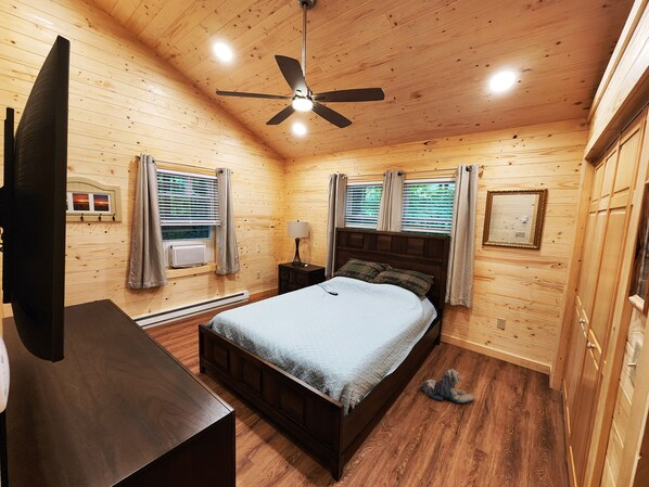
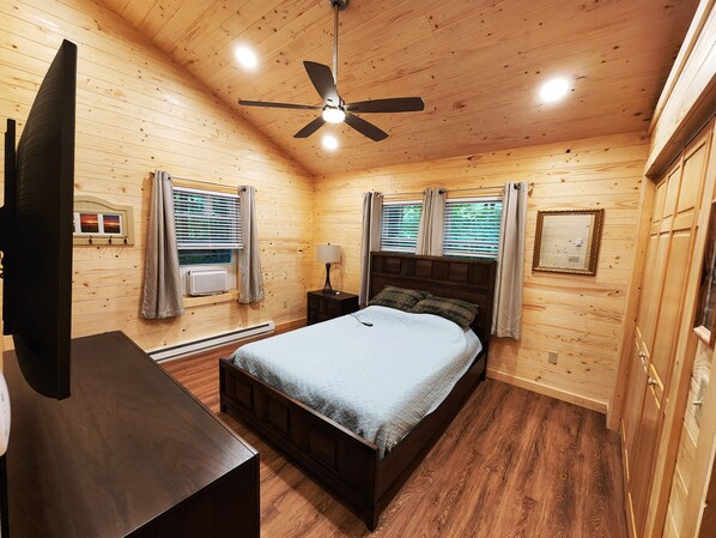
- plush toy (446, 381)
